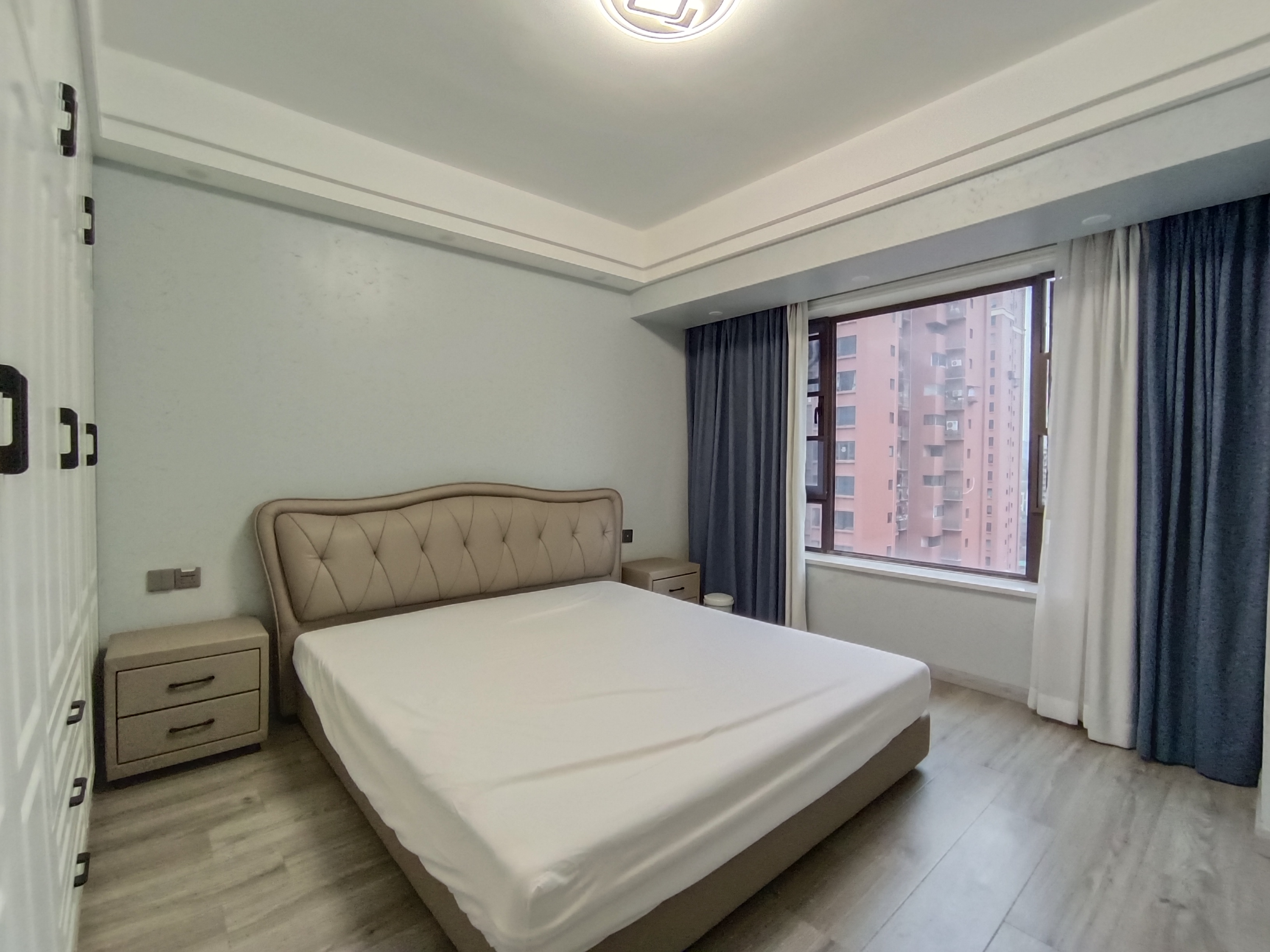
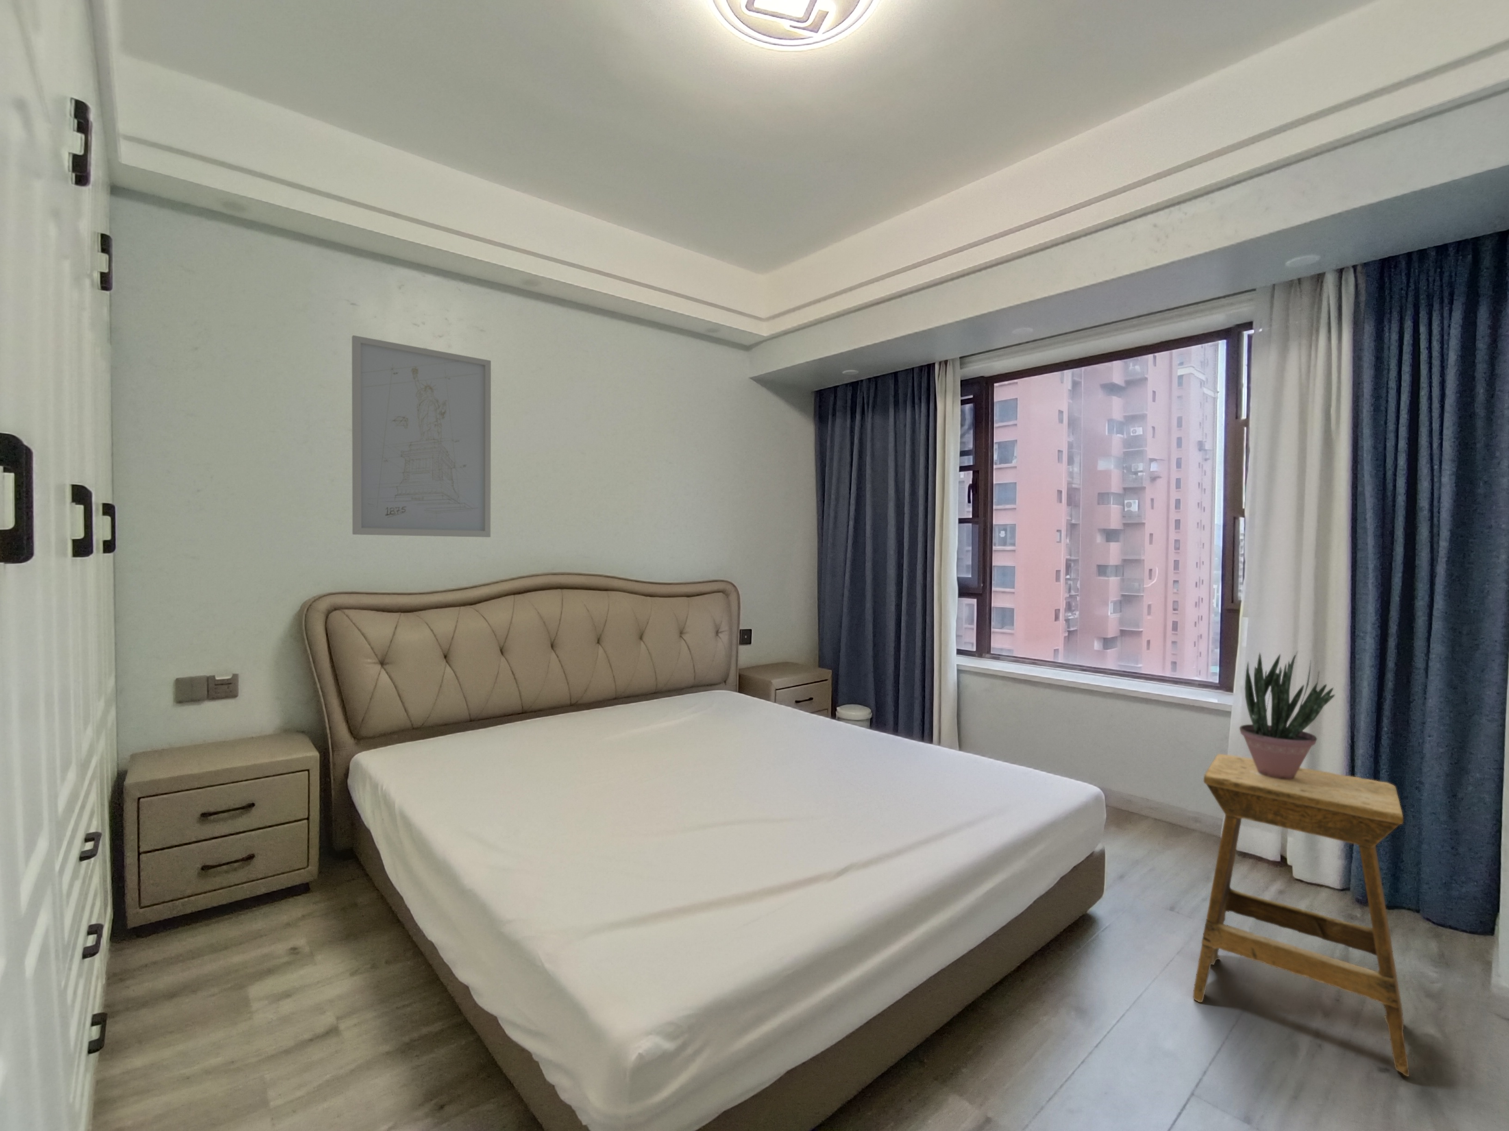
+ stool (1294, 906)
+ potted plant (1286, 713)
+ wall art (425, 443)
